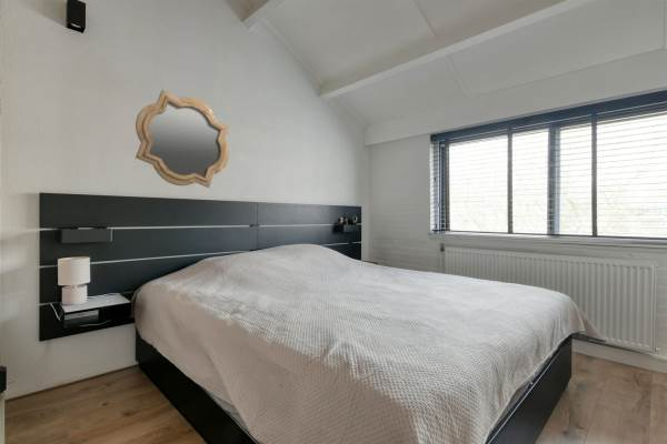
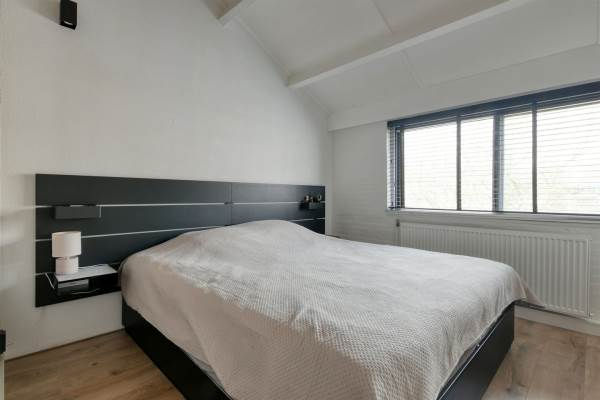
- mirror (187, 140)
